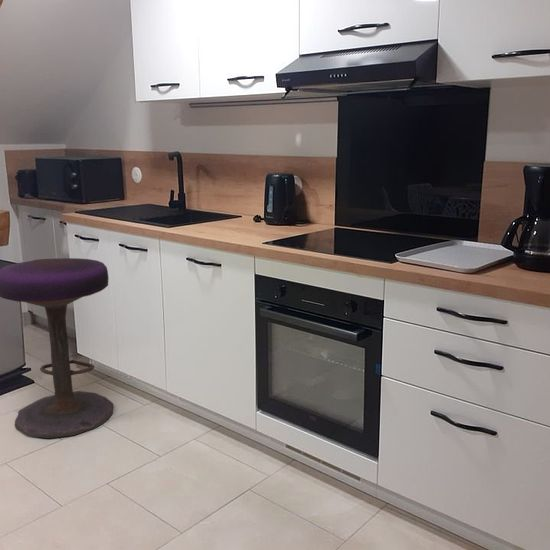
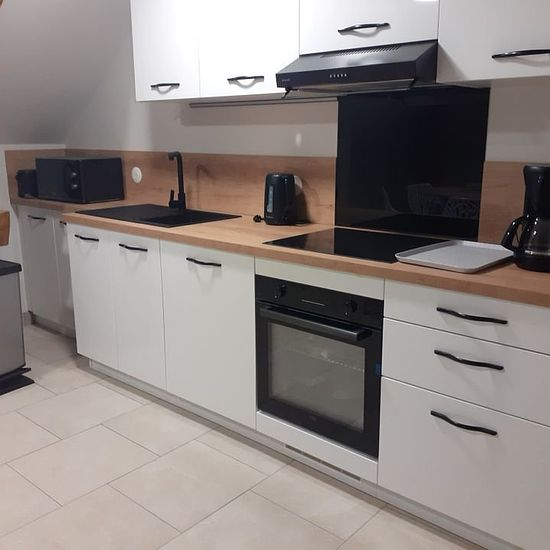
- stool (58, 340)
